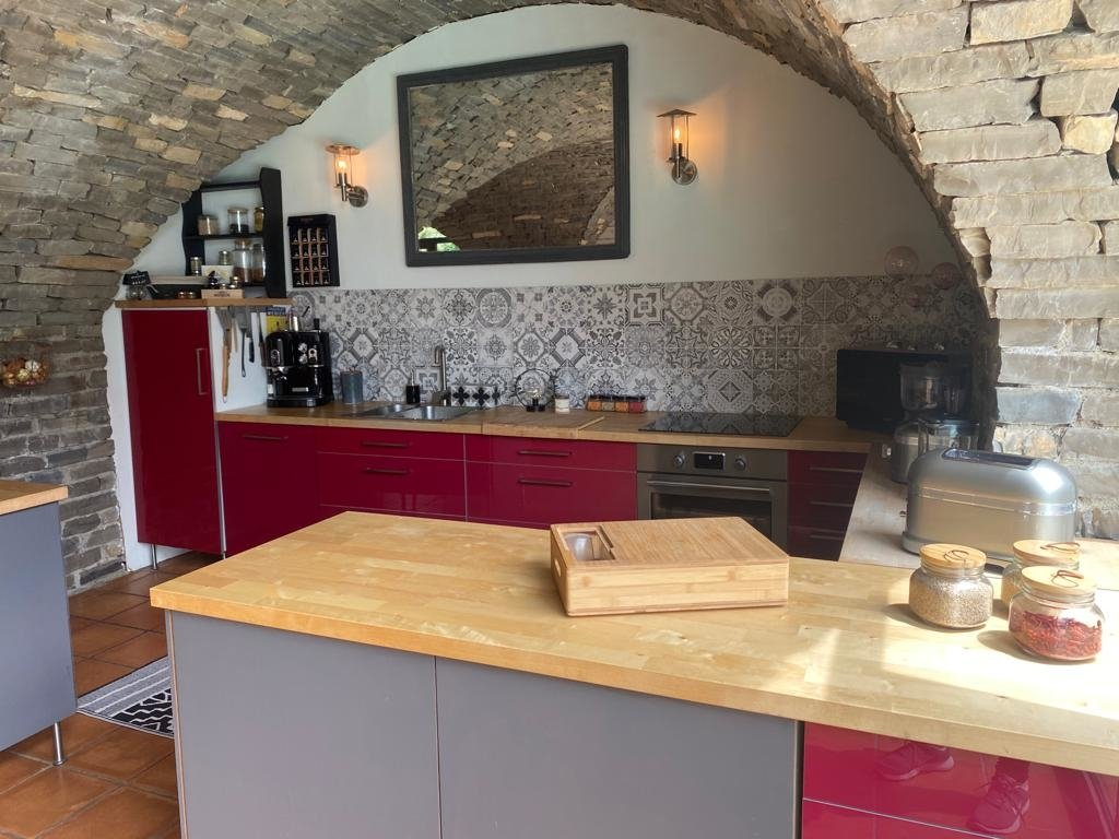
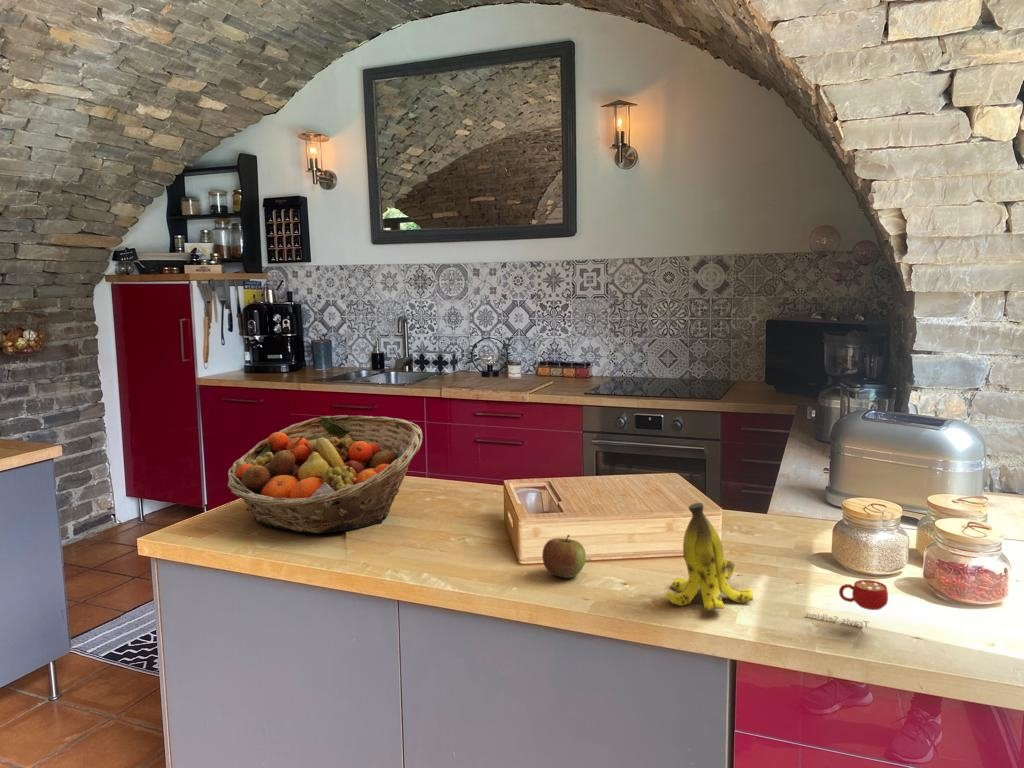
+ mug (848, 601)
+ apple (564, 553)
+ banana (707, 549)
+ fruit basket (326, 470)
